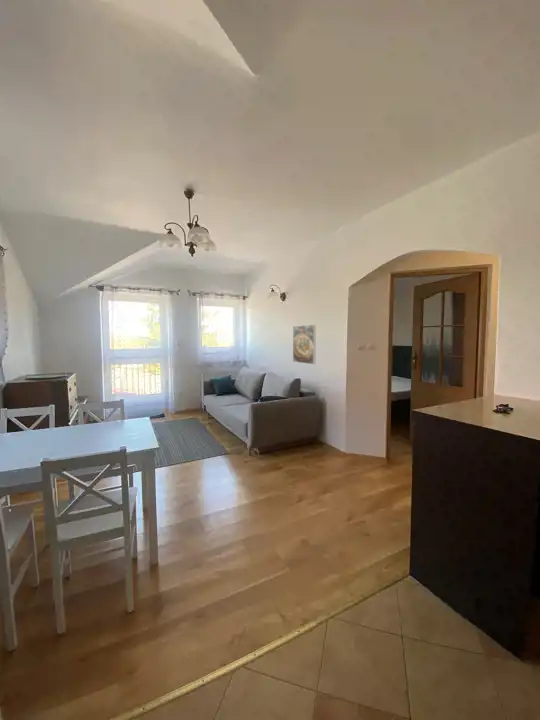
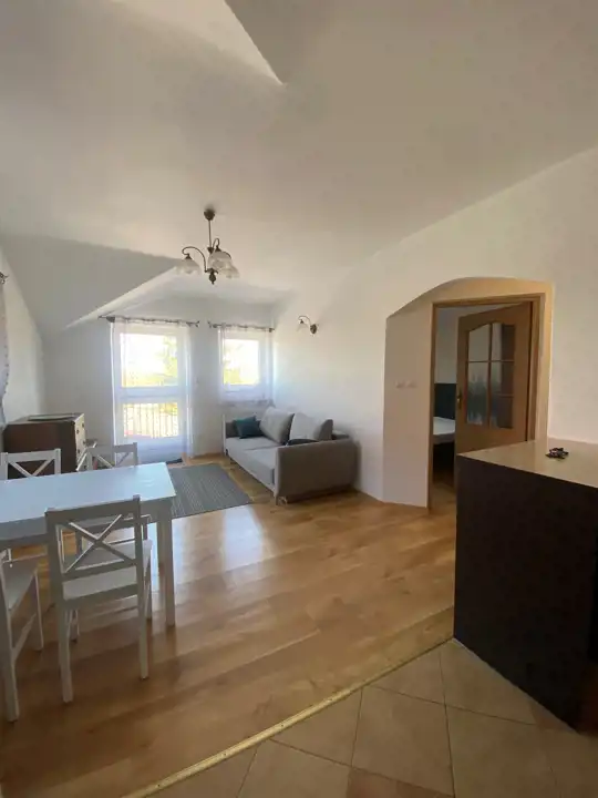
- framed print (303, 344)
